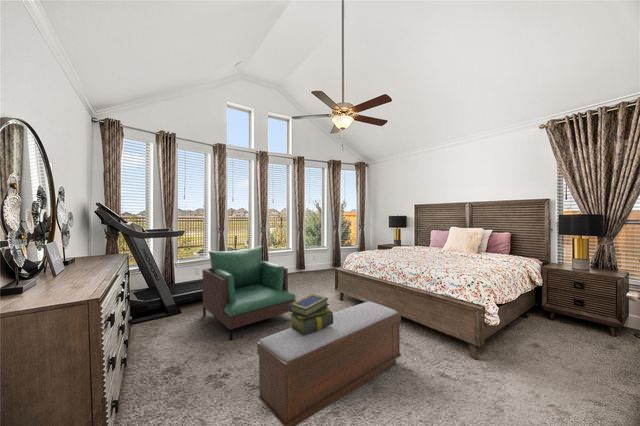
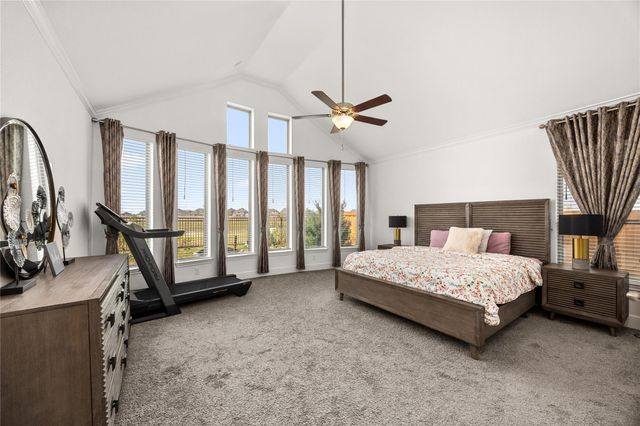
- stack of books (310, 313)
- armchair (248, 284)
- bench (337, 350)
